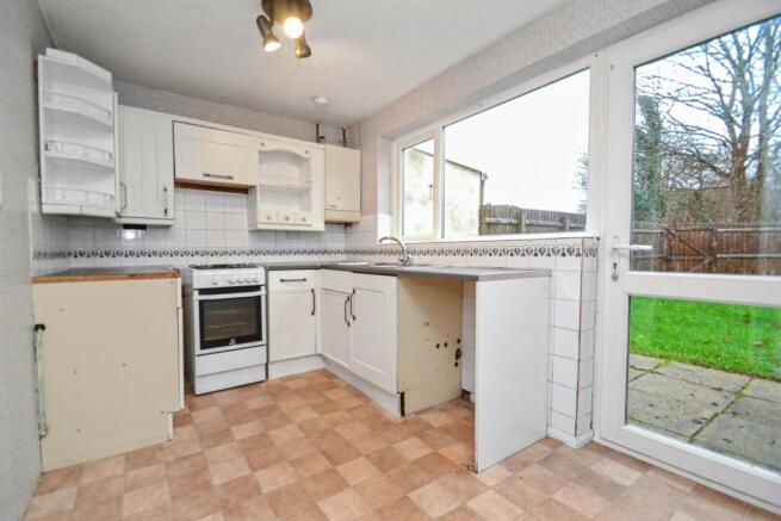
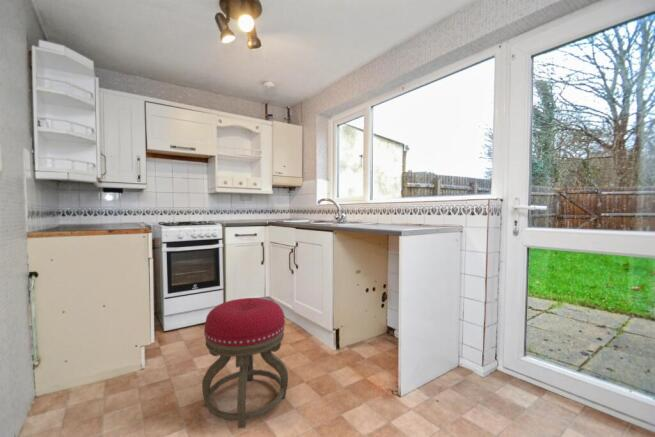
+ stool (246, 353)
